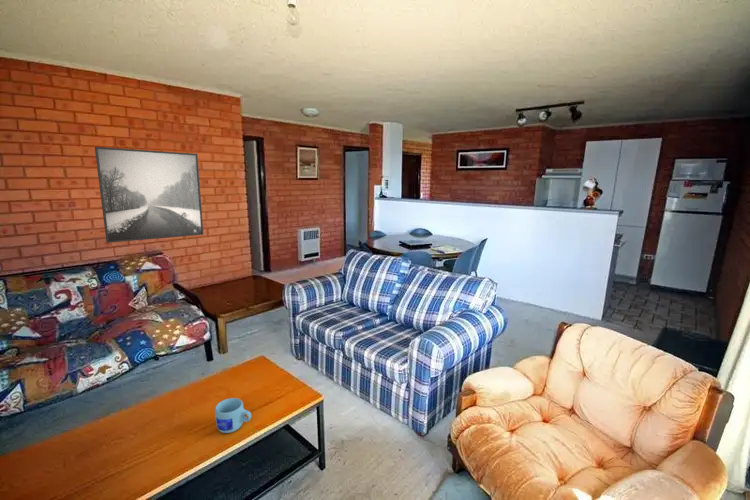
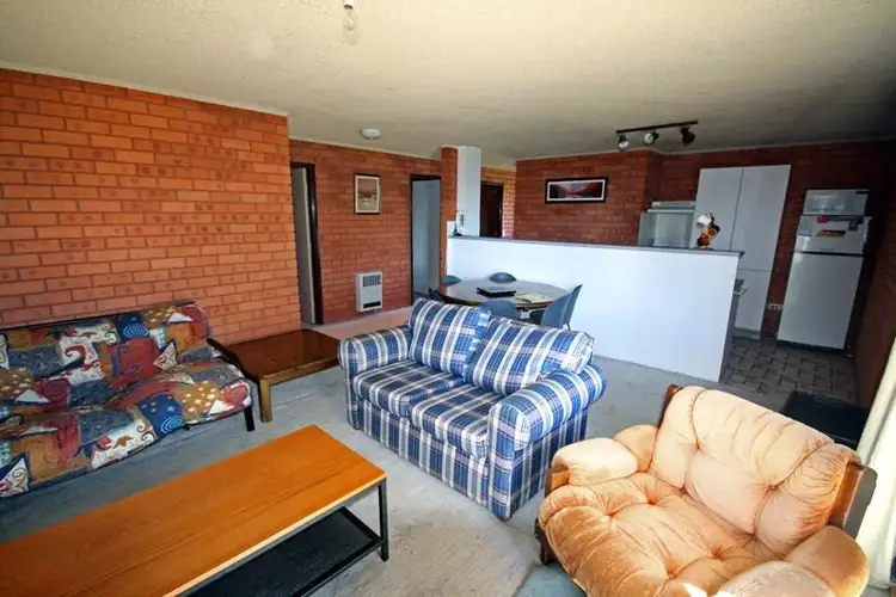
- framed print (154, 195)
- mug (233, 416)
